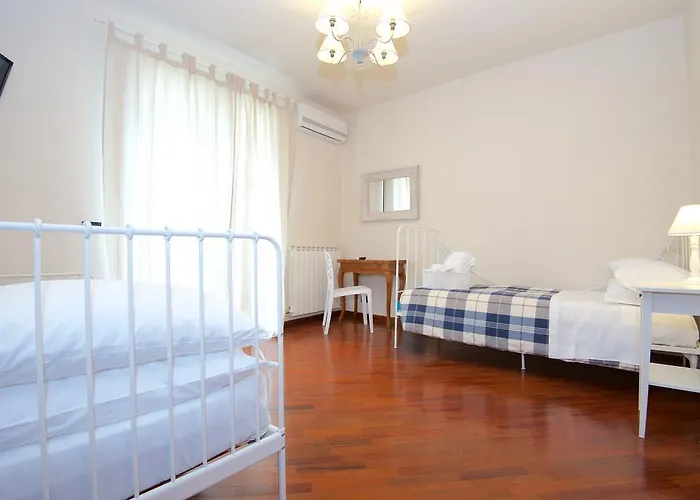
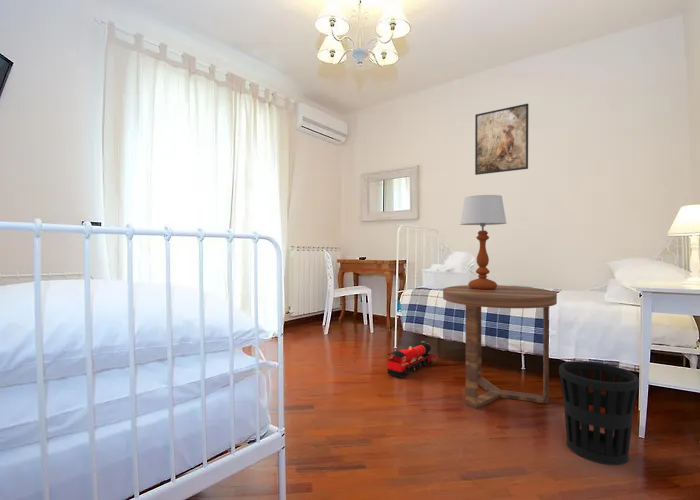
+ table lamp (482, 242)
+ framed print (500, 140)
+ toy train (412, 357)
+ side table (480, 342)
+ wastebasket (596, 410)
